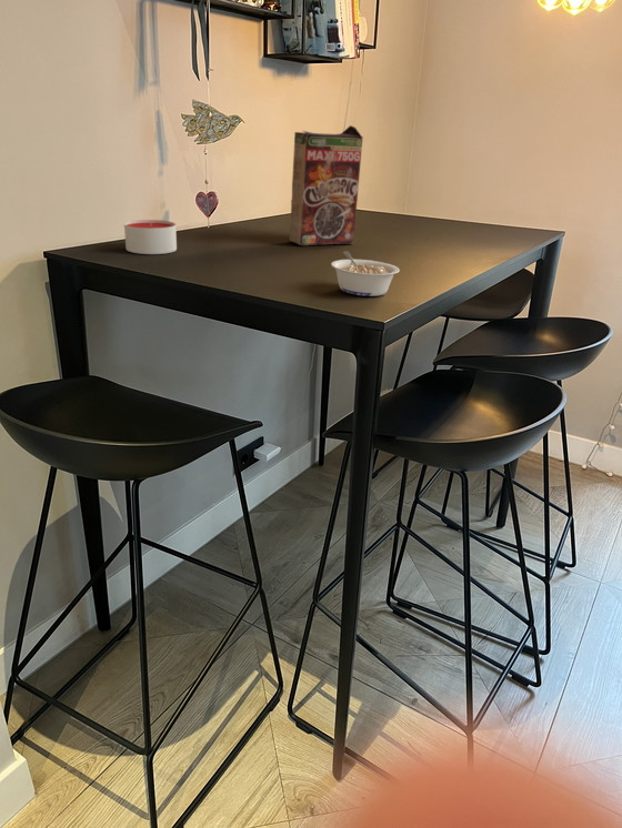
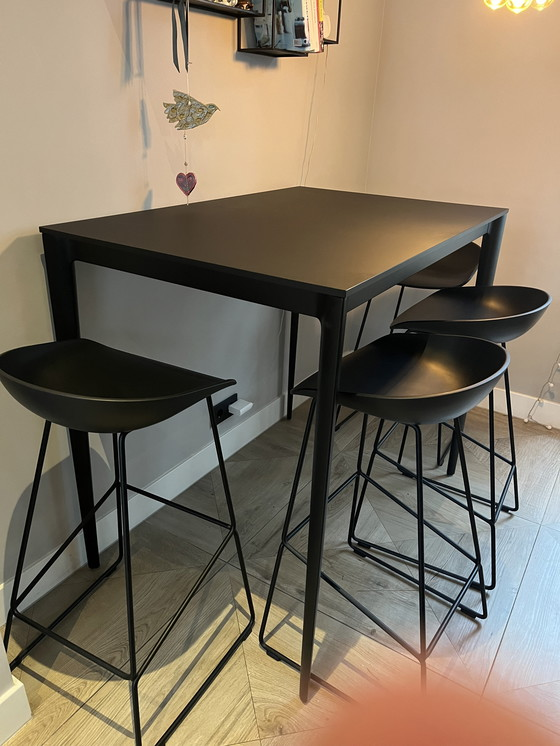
- candle (150, 235)
- cereal box (324, 185)
- legume (361, 275)
